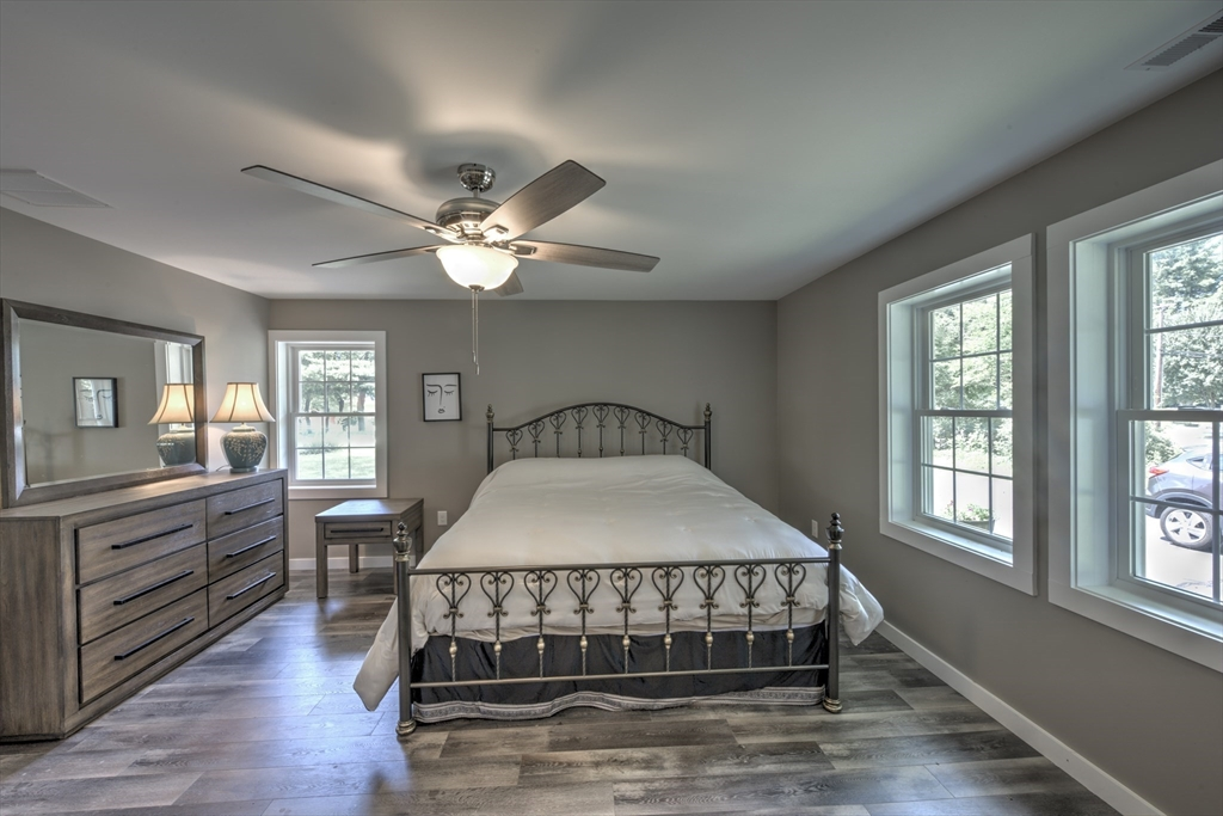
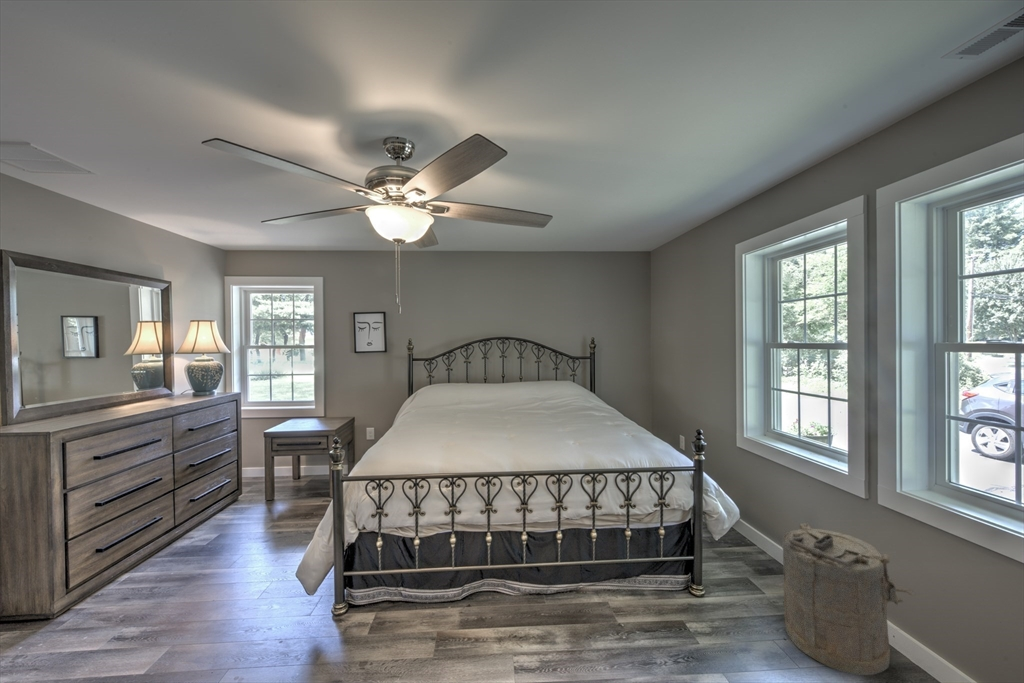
+ laundry hamper (831, 587)
